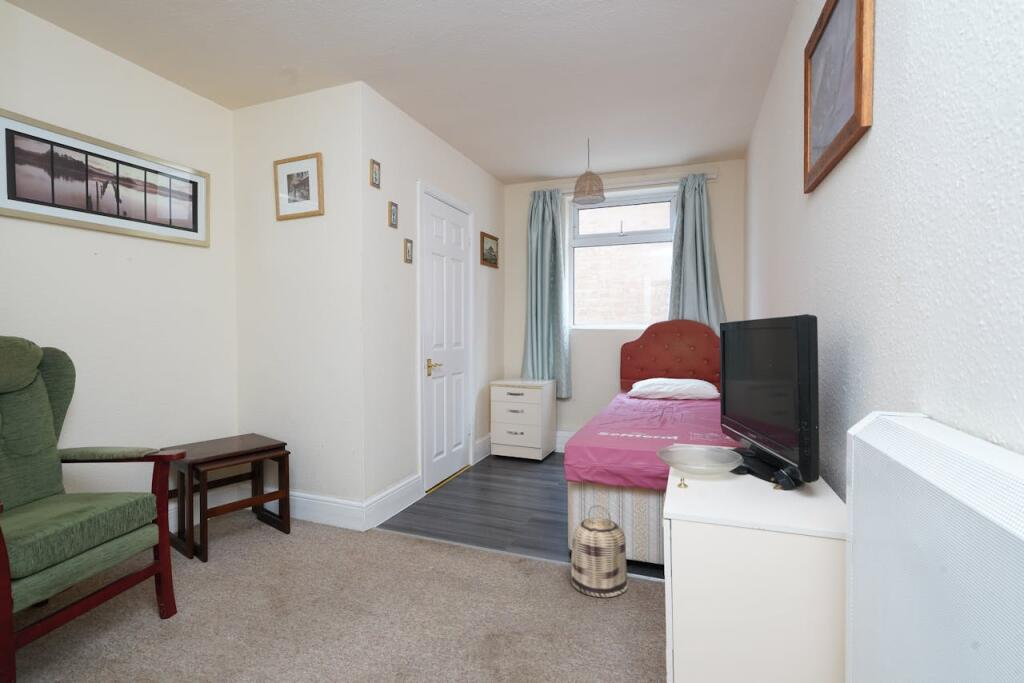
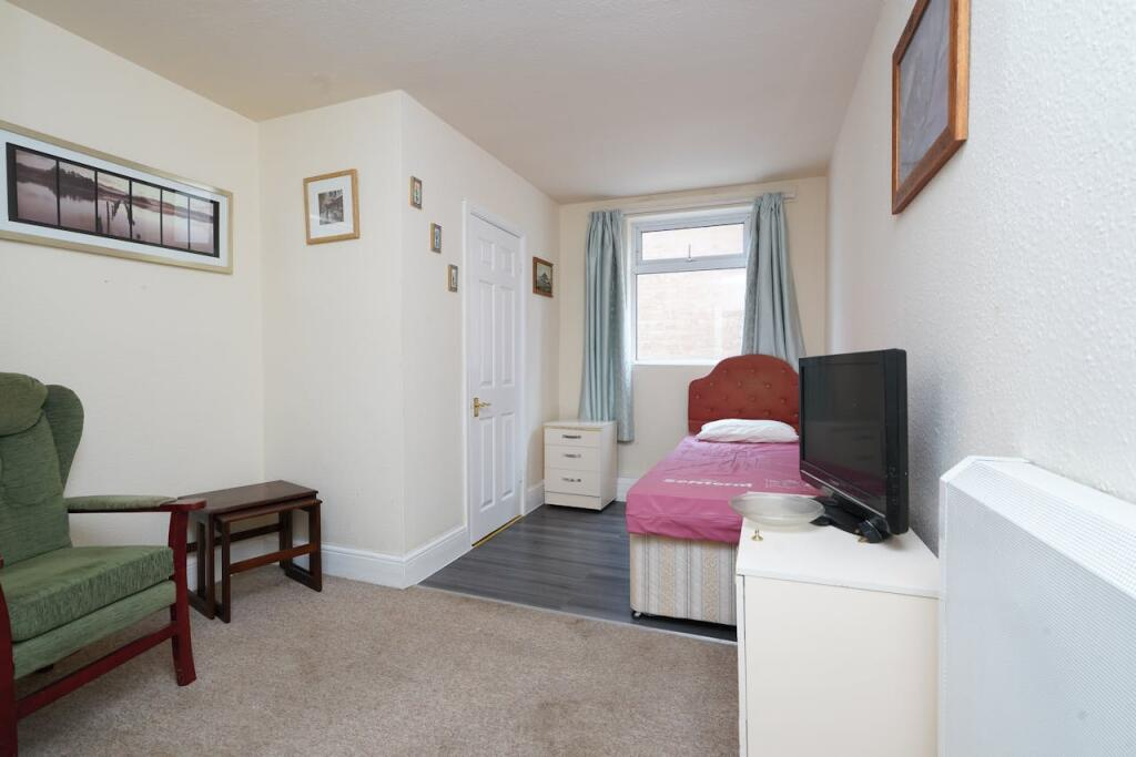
- basket (599, 544)
- pendant lamp (588, 169)
